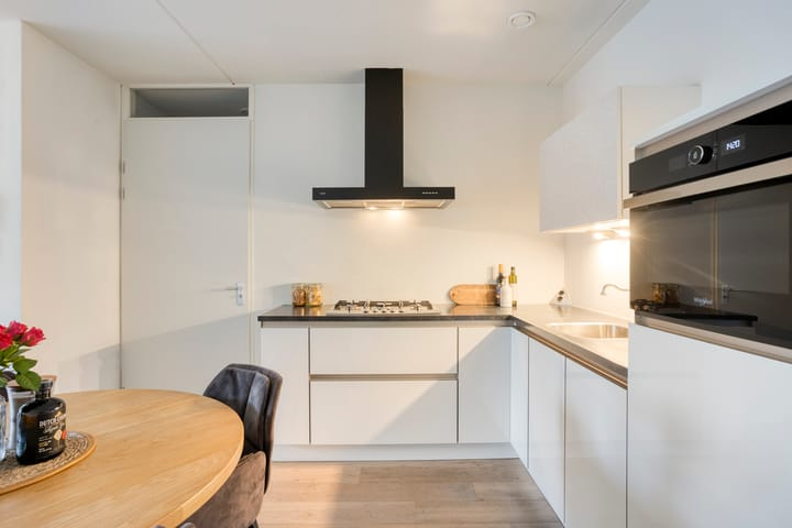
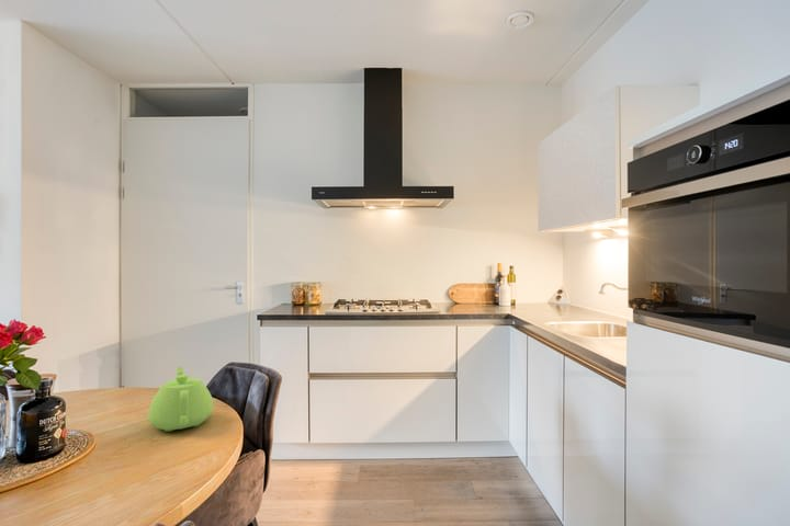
+ teapot (181, 398)
